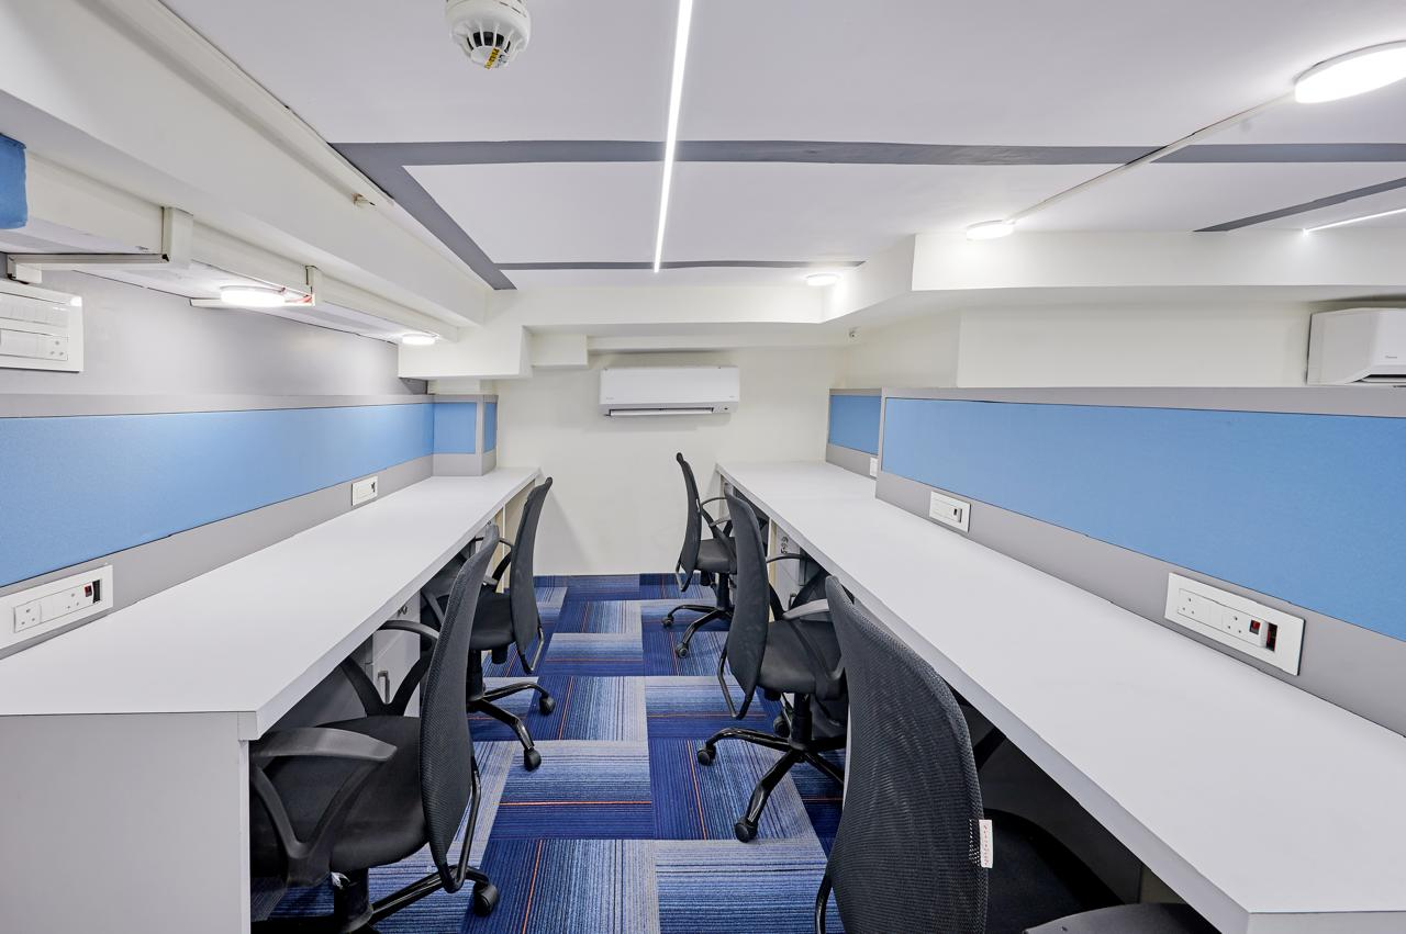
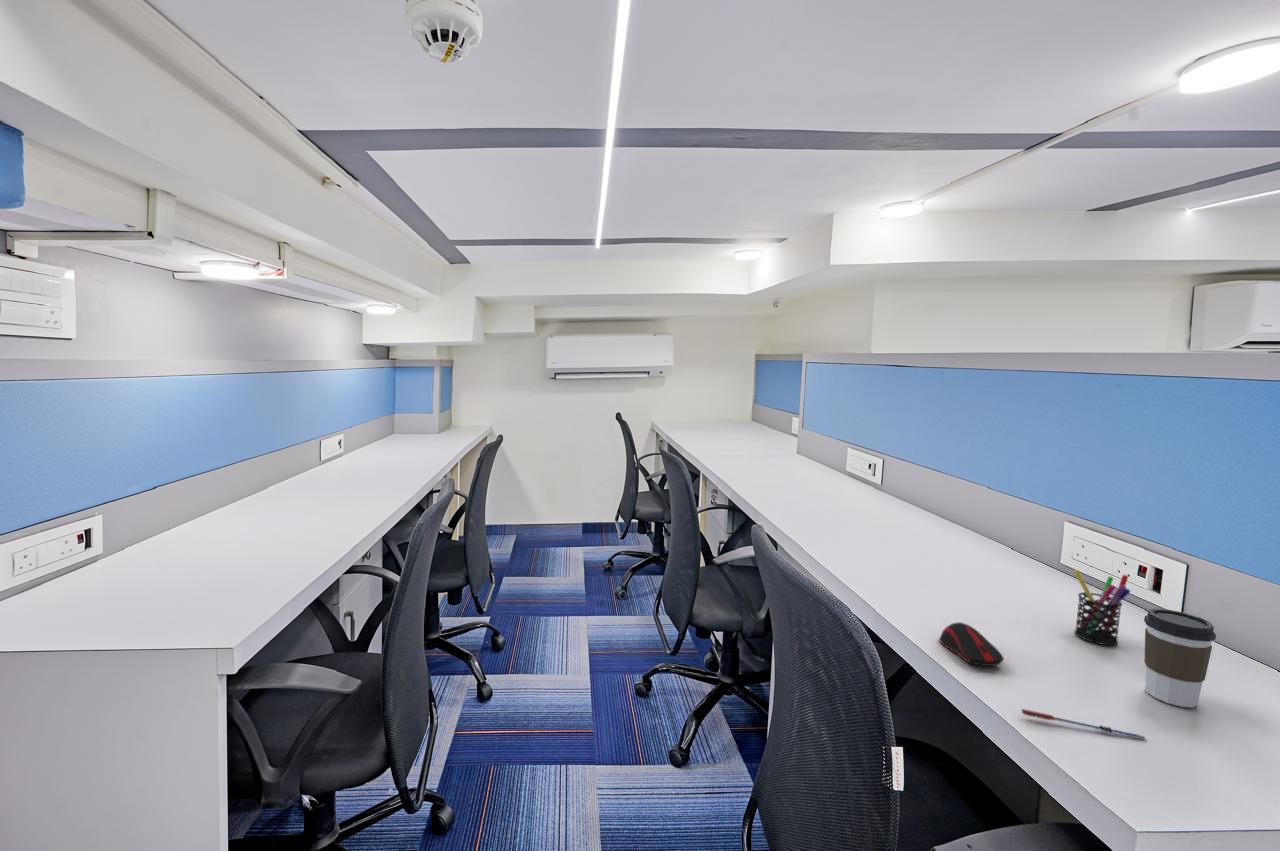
+ computer mouse (969, 640)
+ pen holder (1103, 603)
+ coffee cup (1175, 657)
+ pen (1082, 723)
